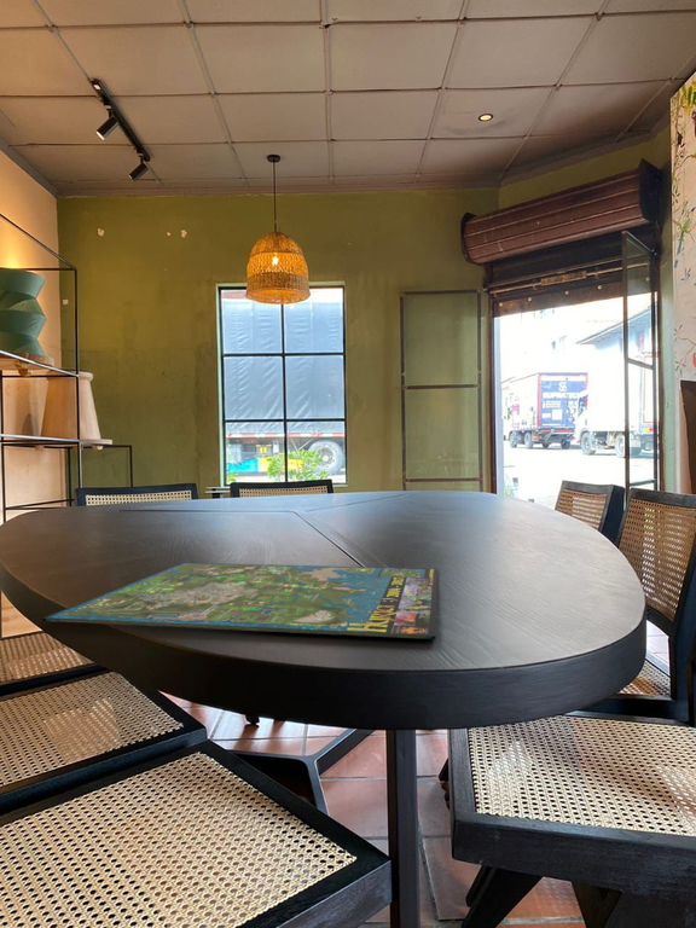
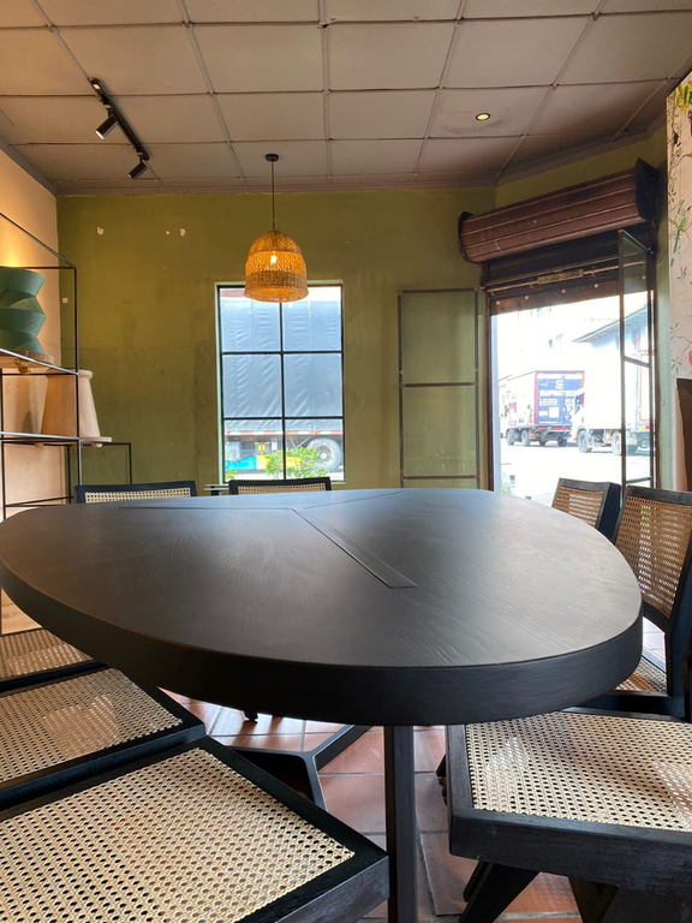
- board game (273, 590)
